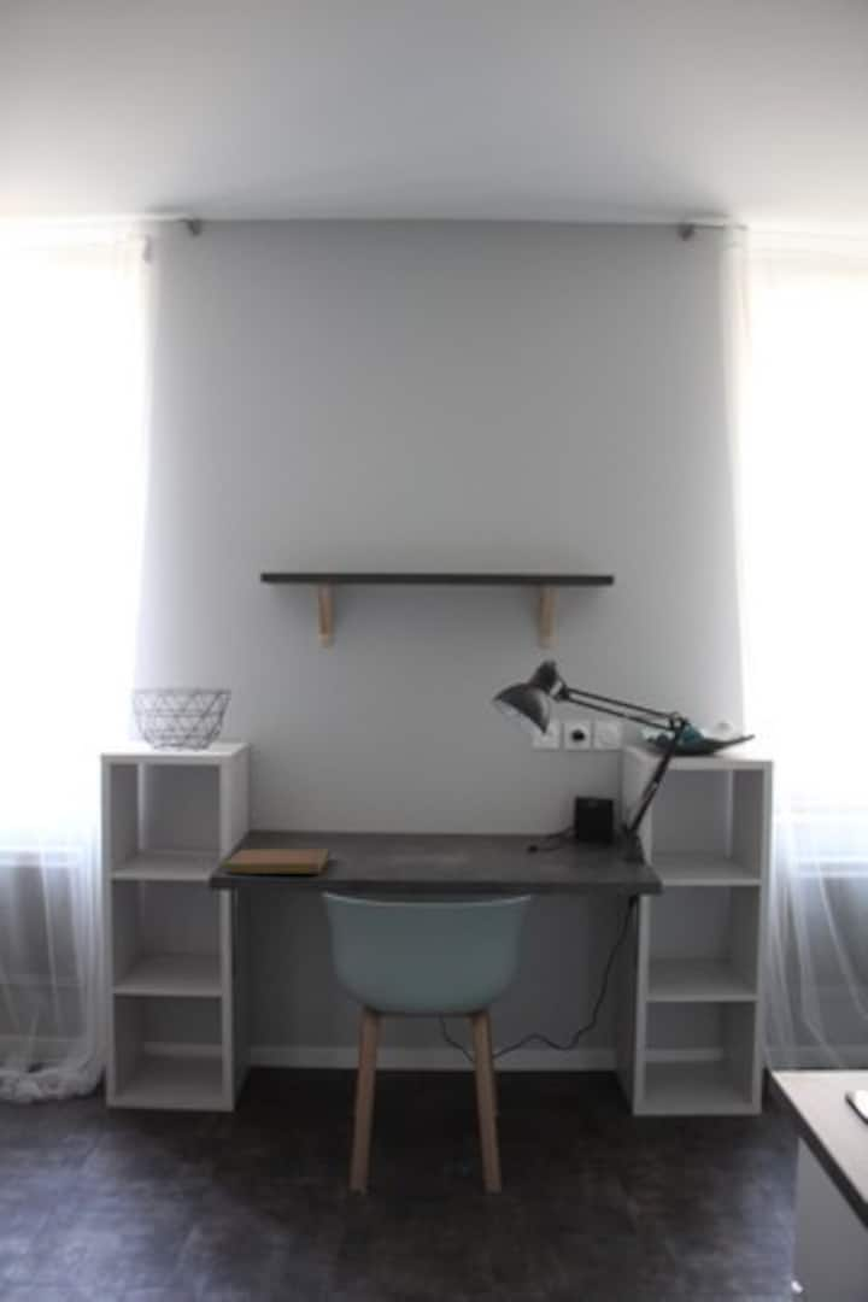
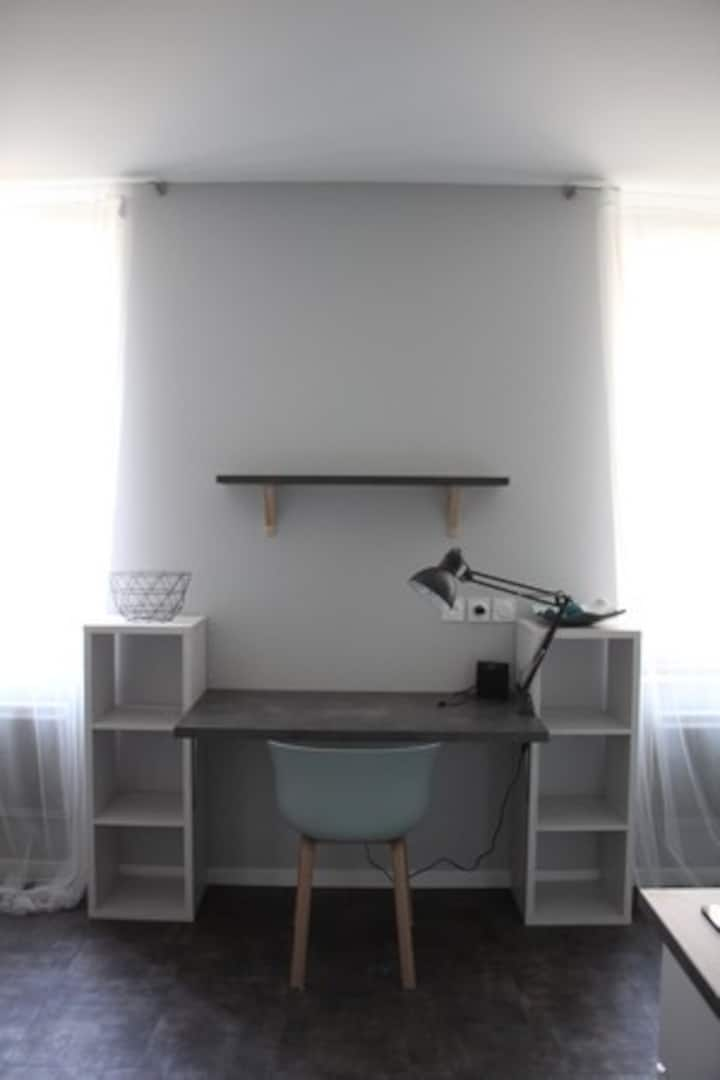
- notebook (278, 860)
